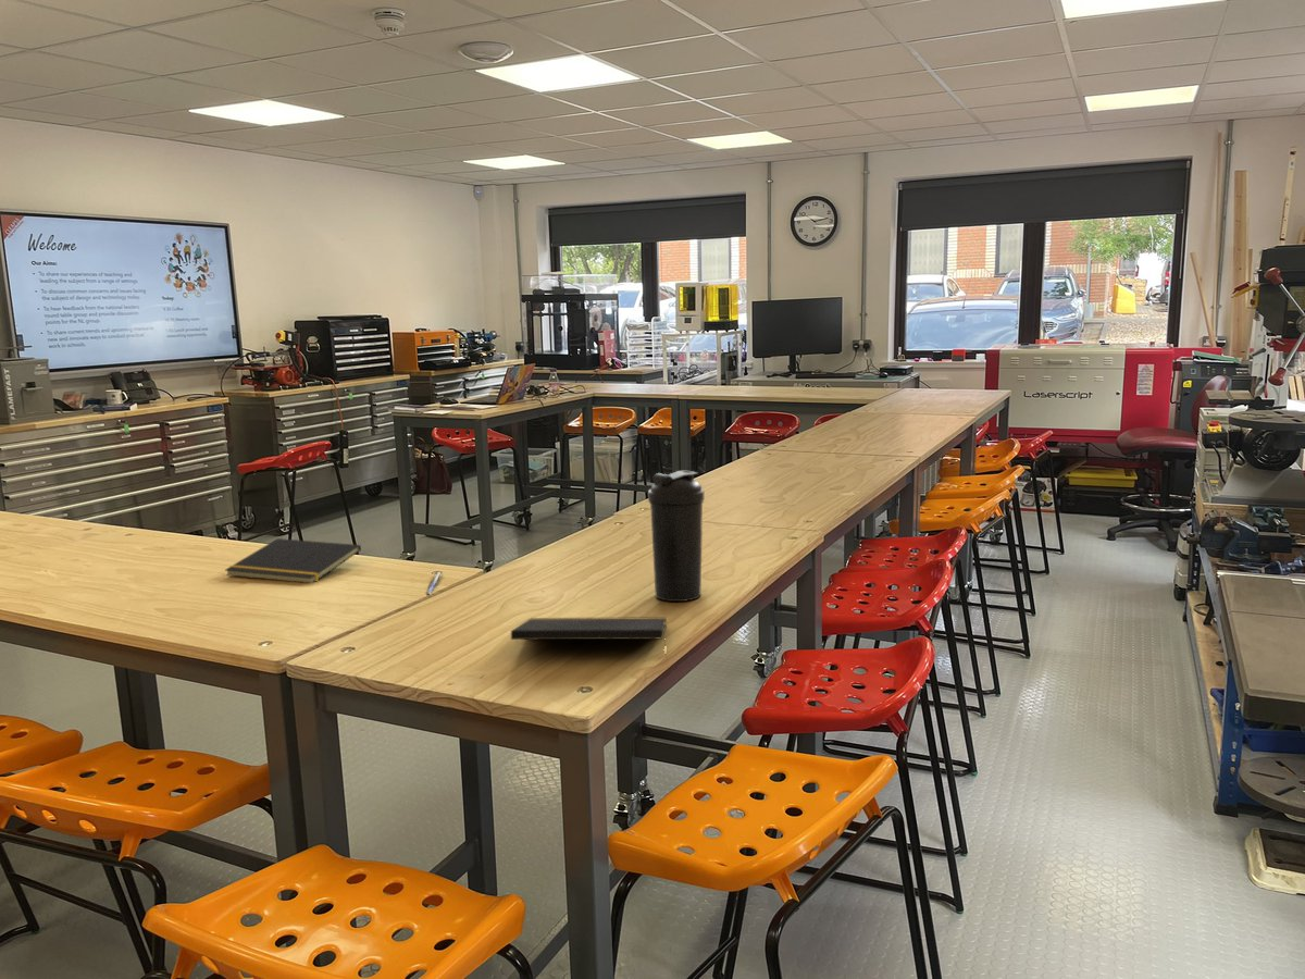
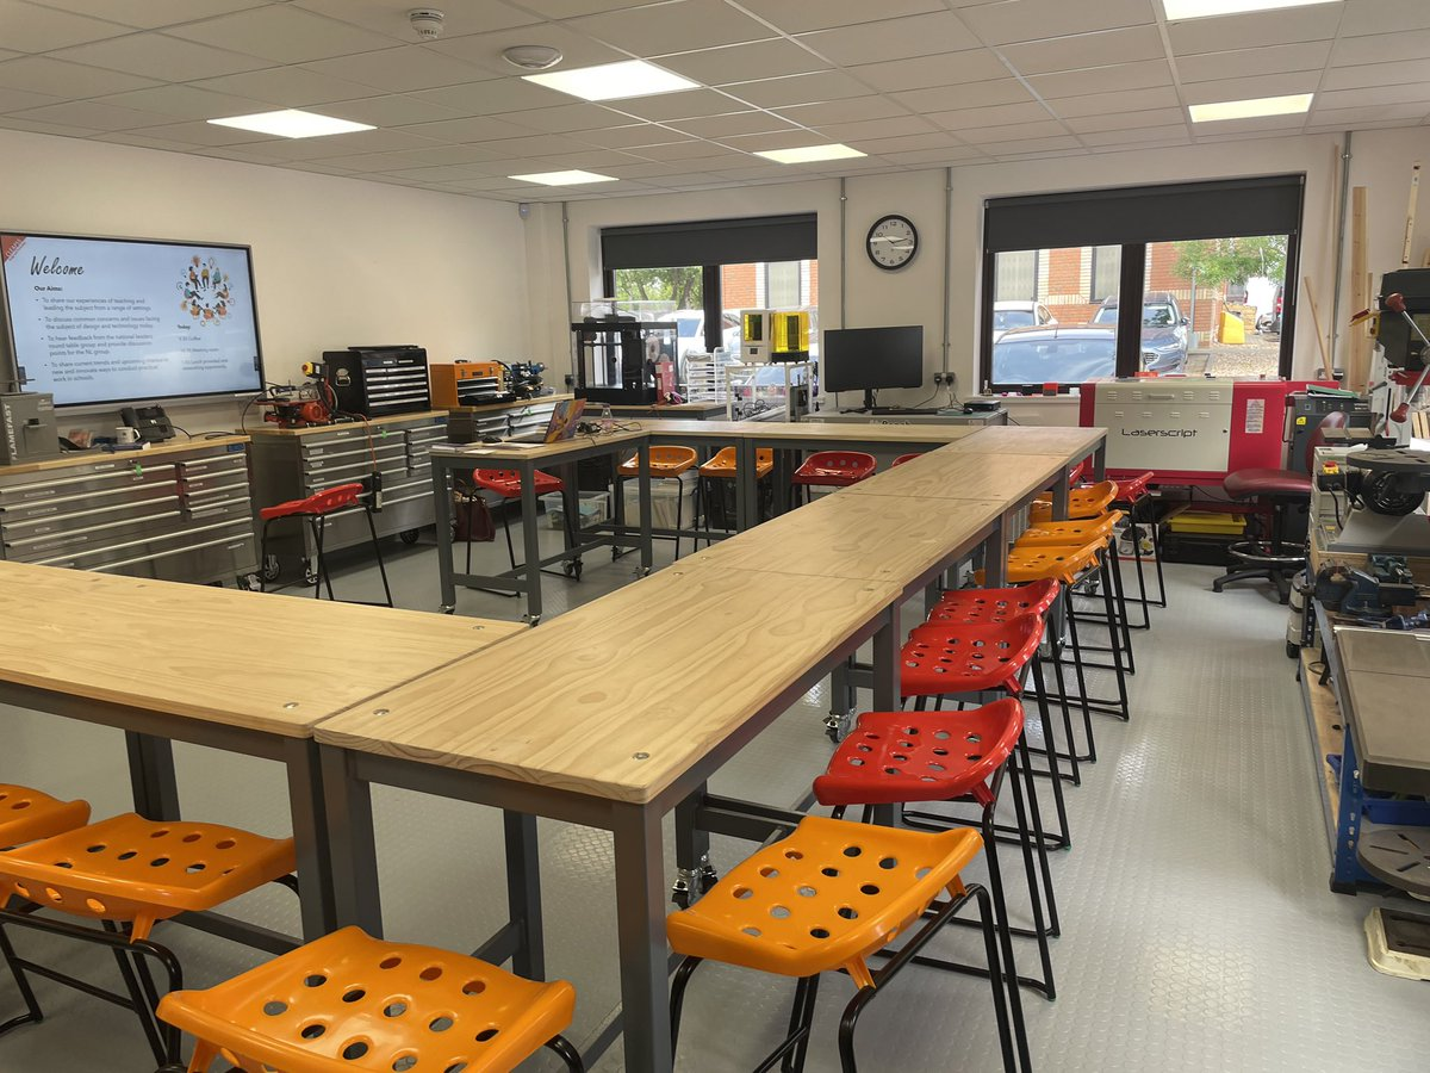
- notepad (294, 559)
- water bottle (676, 534)
- notepad (592, 628)
- pen (434, 583)
